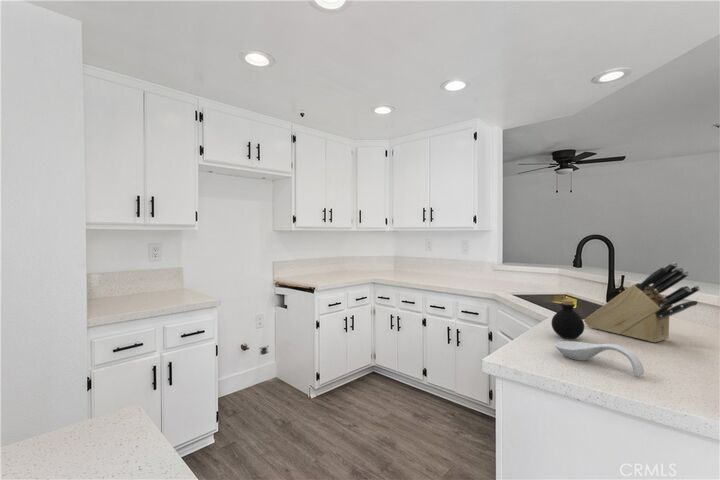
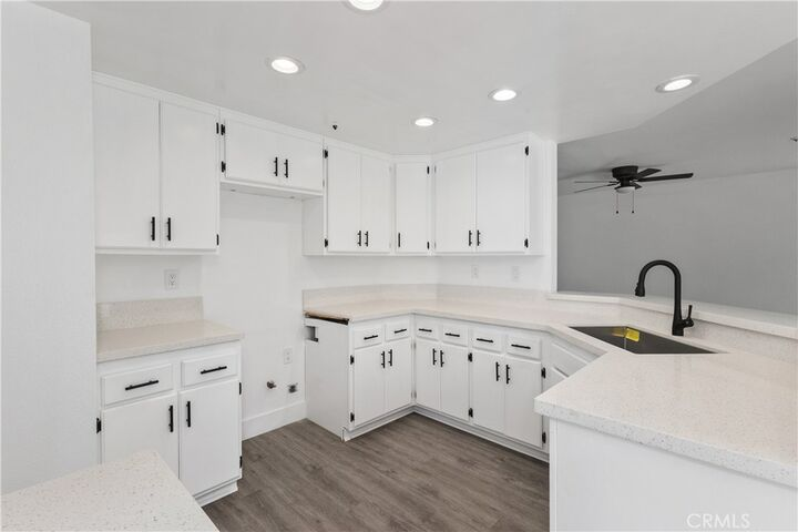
- bottle (567, 318)
- spoon rest (595, 351)
- knife block (636, 298)
